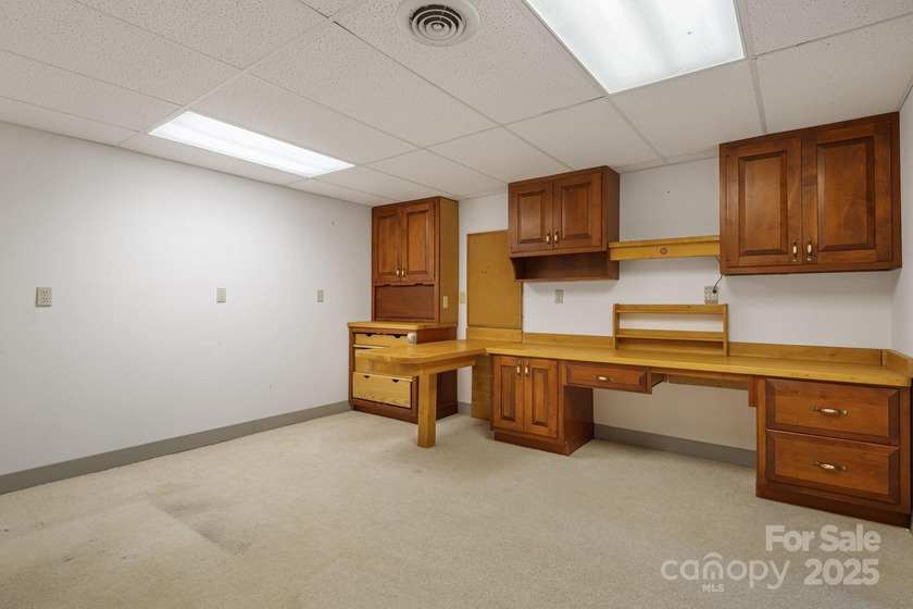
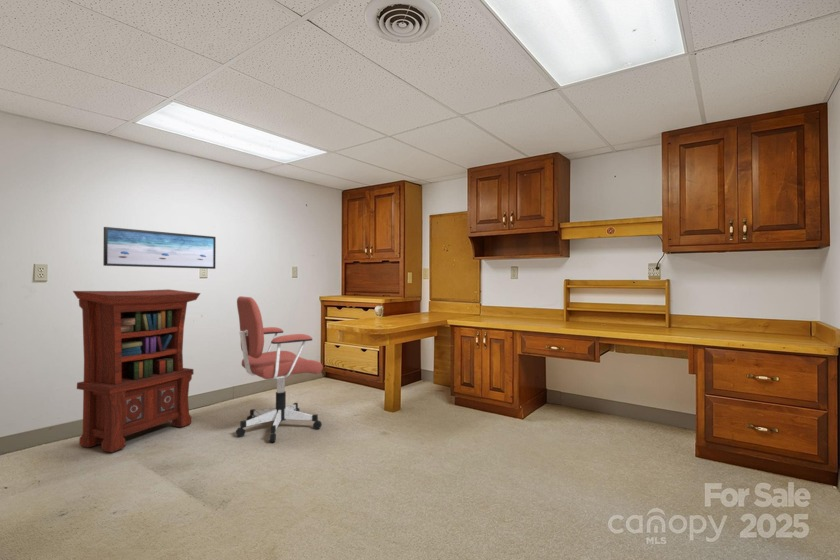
+ wall art (164, 249)
+ office chair (275, 362)
+ lectern (141, 362)
